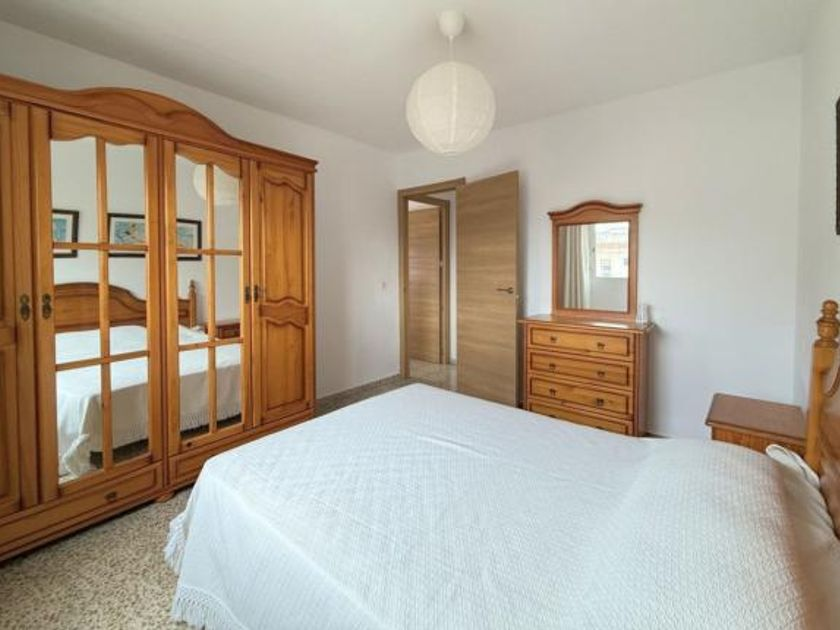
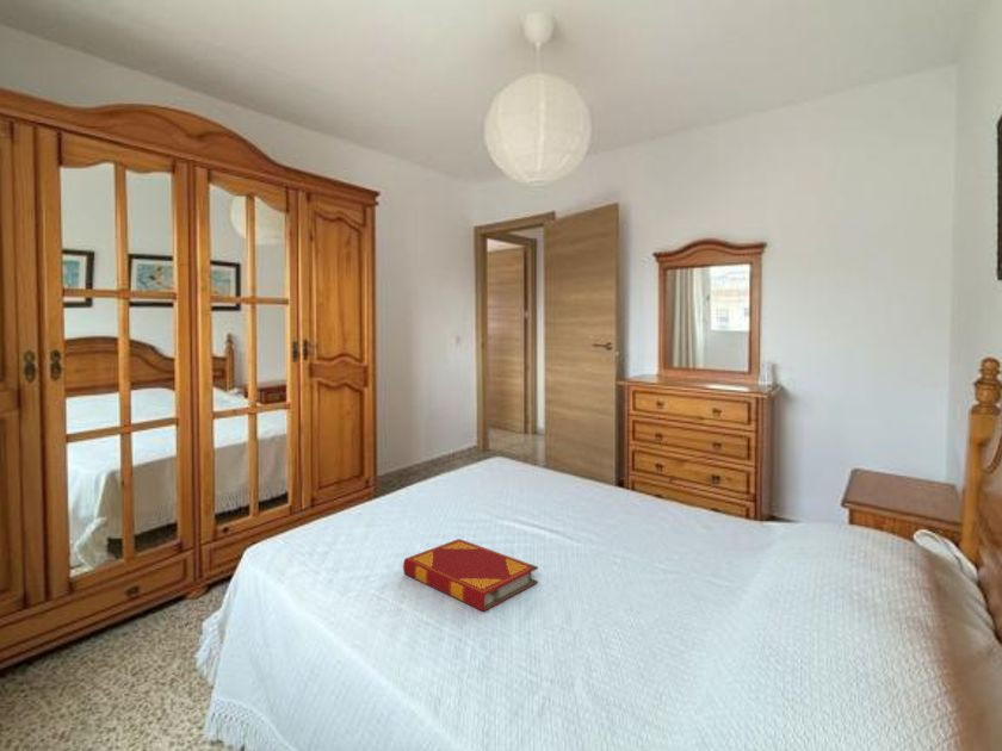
+ hardback book (469, 570)
